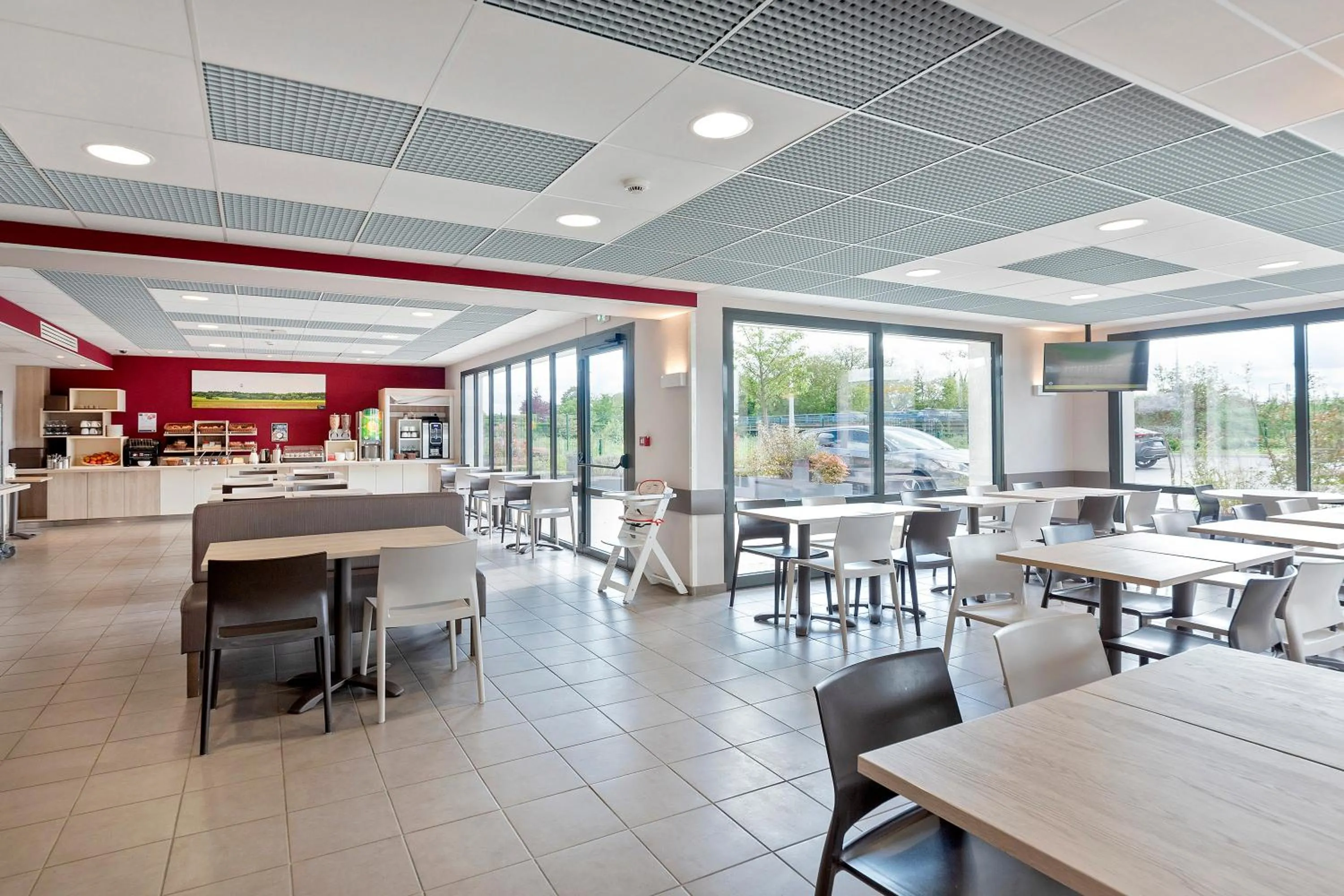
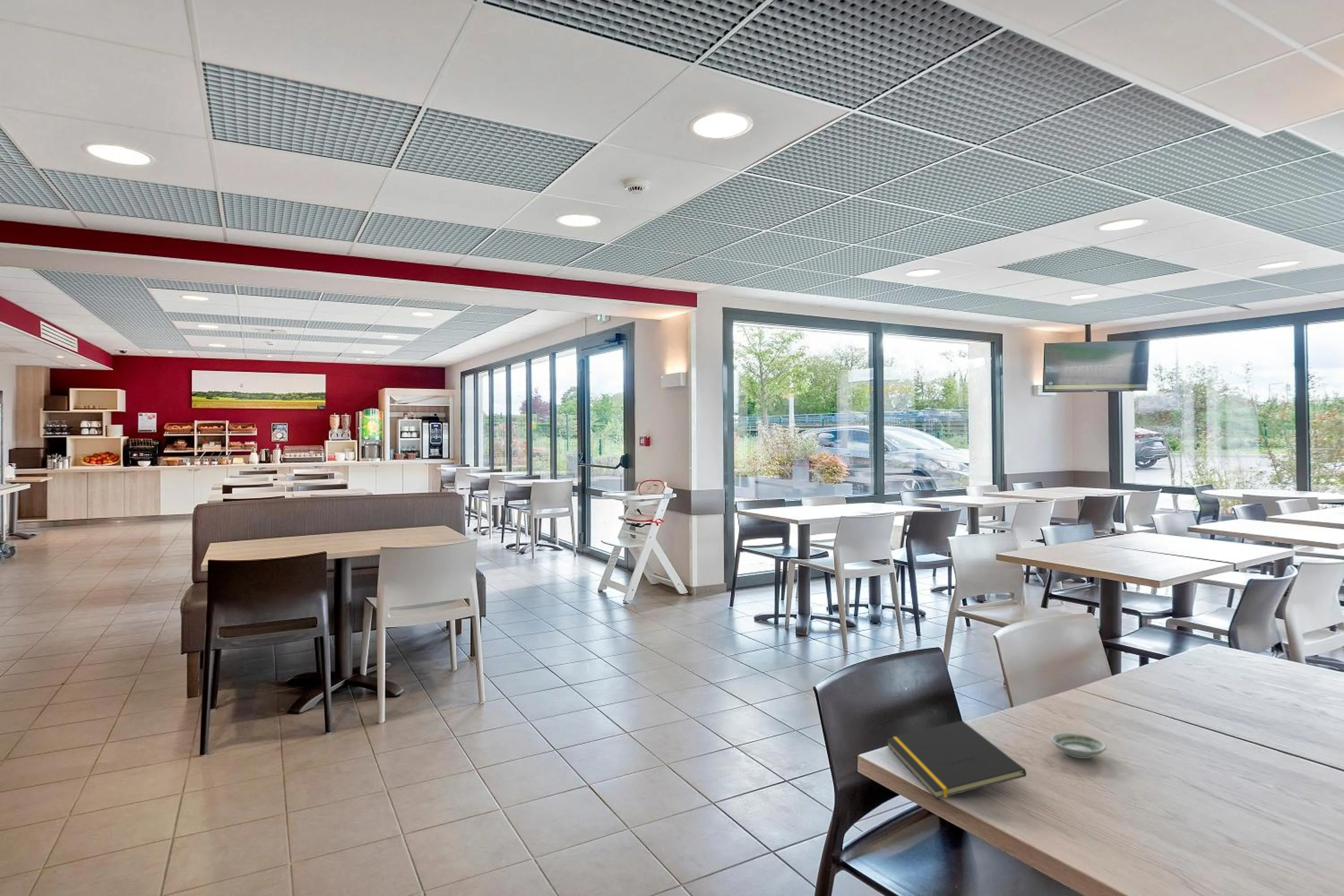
+ saucer (1078, 747)
+ notepad (951, 756)
